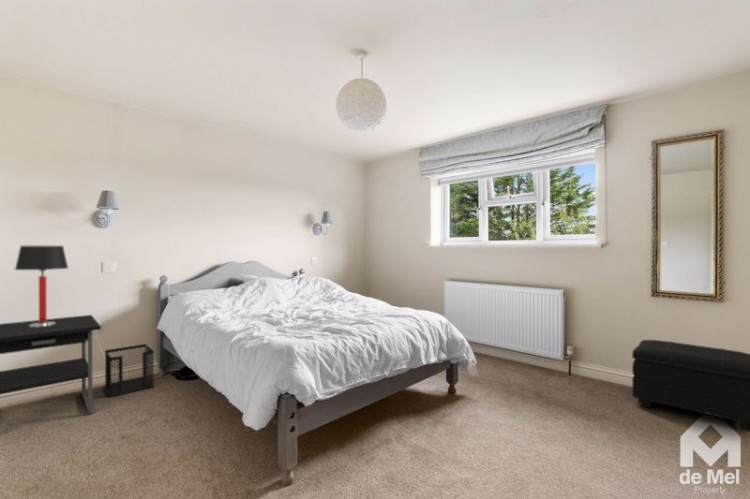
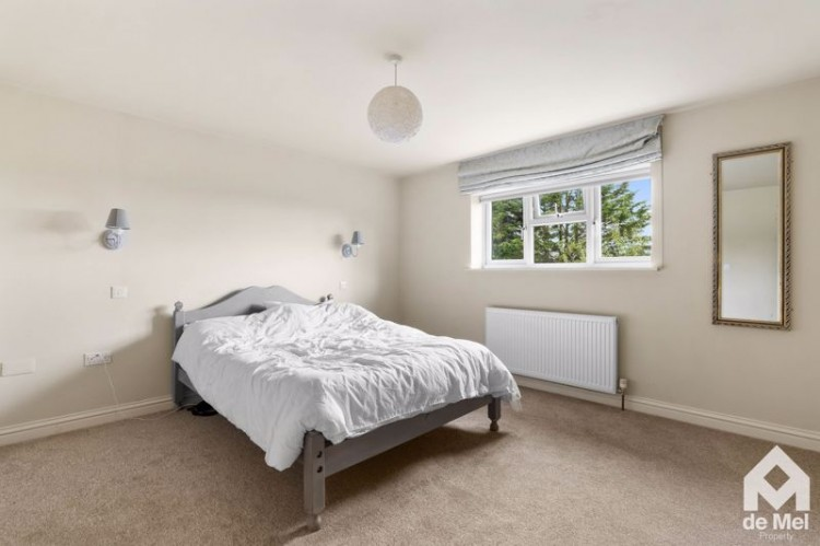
- table lamp (42, 284)
- nightstand (42, 369)
- wastebasket (129, 369)
- footstool (693, 379)
